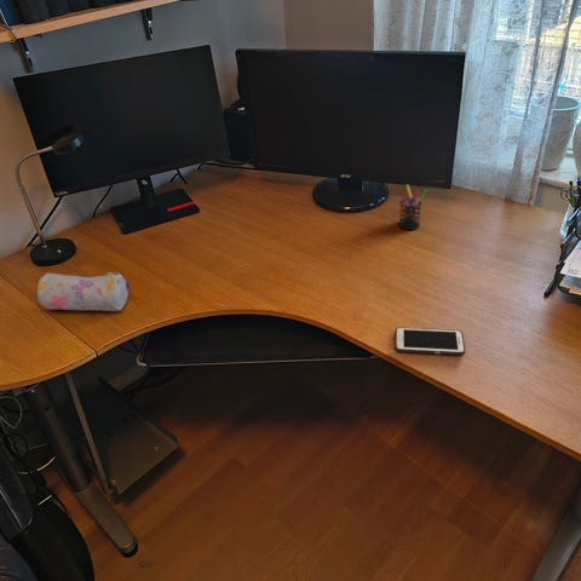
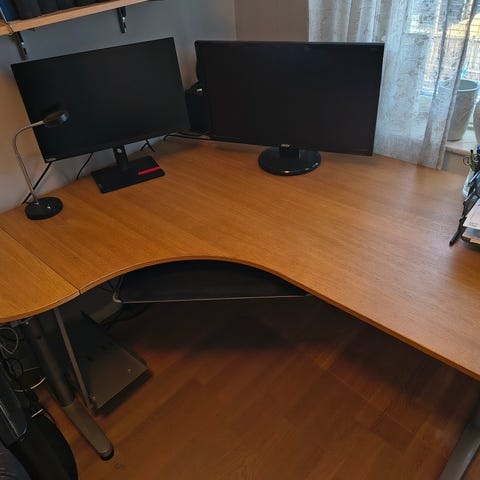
- pencil case (82, 290)
- cell phone (428, 340)
- pen holder (413, 206)
